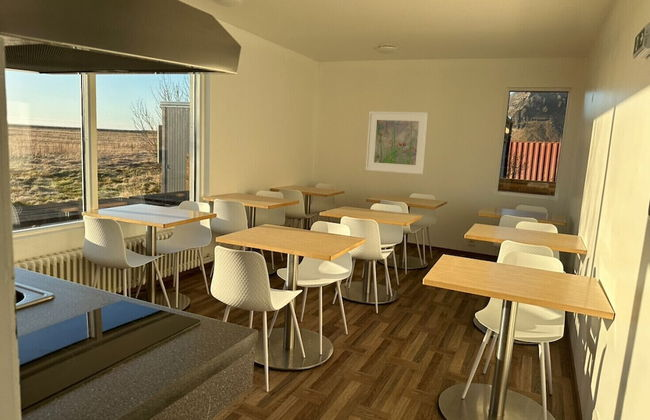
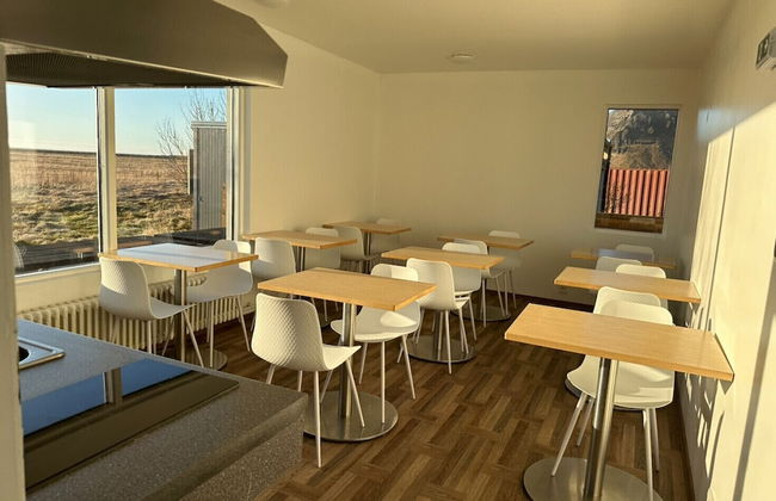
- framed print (396, 142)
